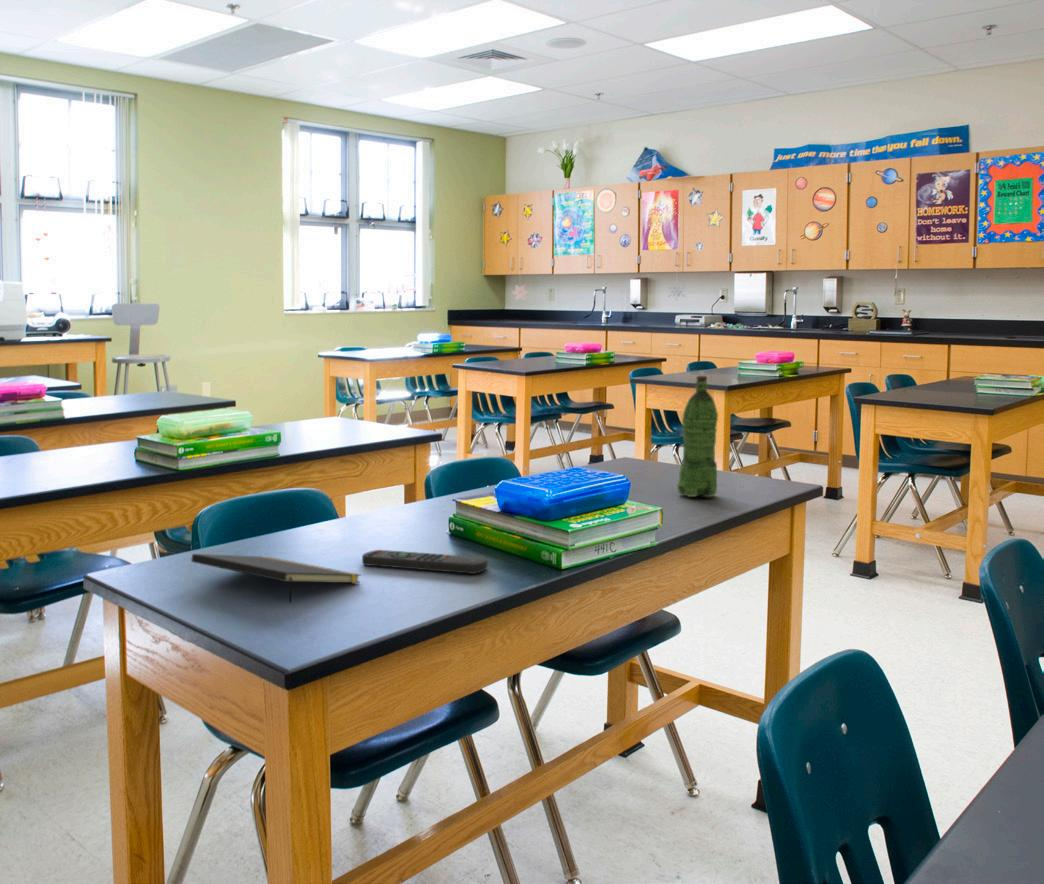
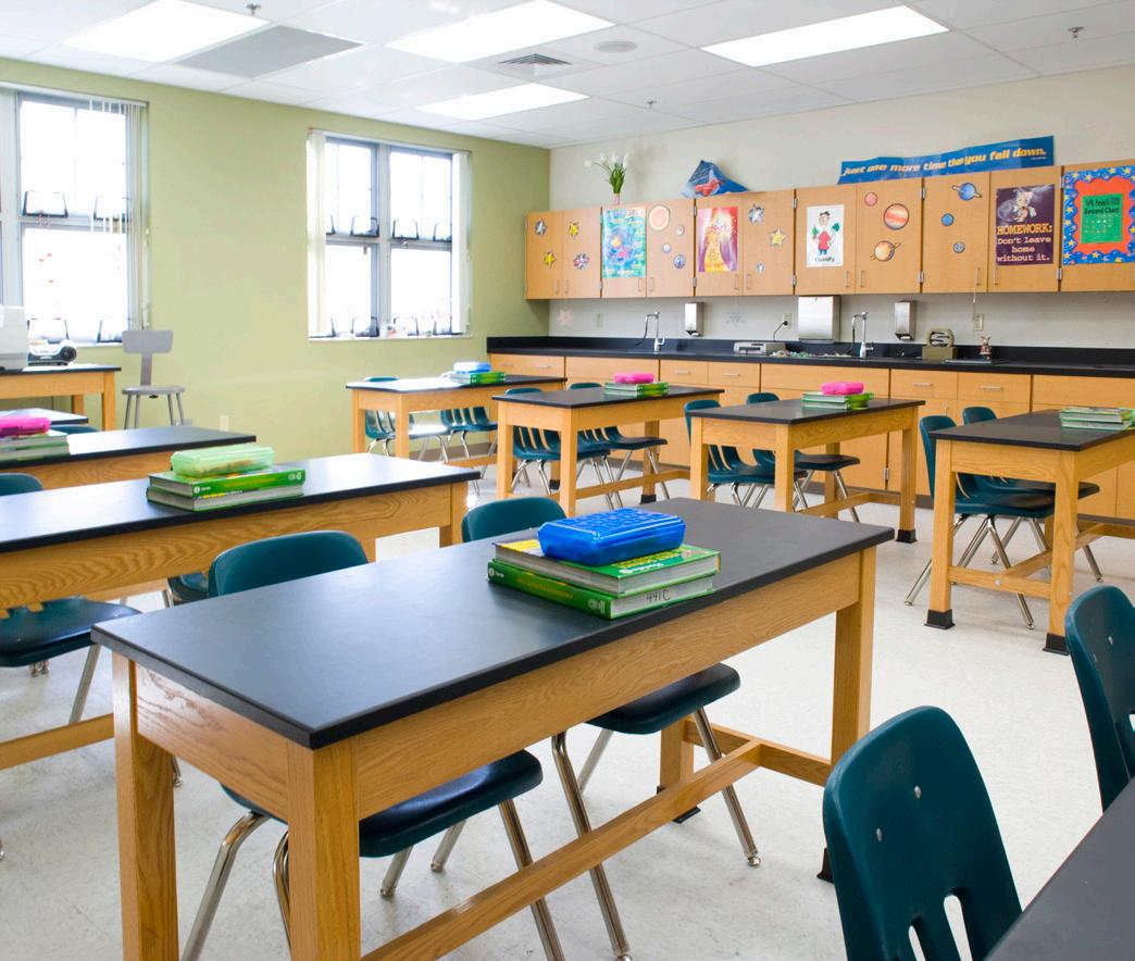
- notepad (276, 568)
- plastic bottle (699, 436)
- remote control (424, 560)
